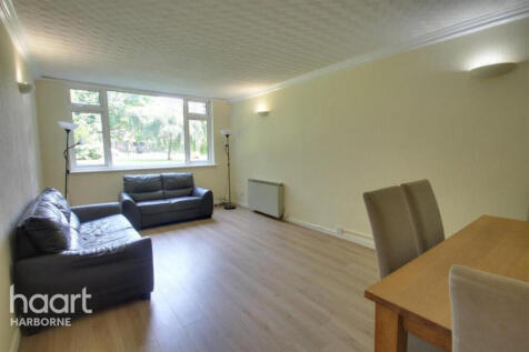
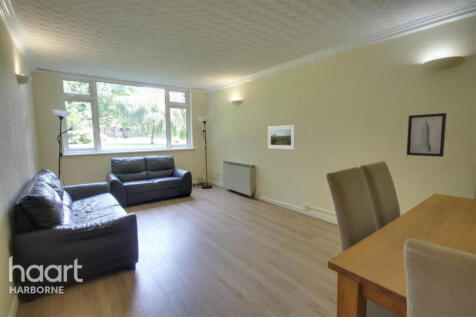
+ wall art (425, 135)
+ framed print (280, 137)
